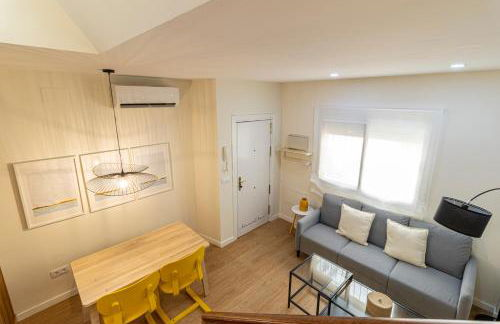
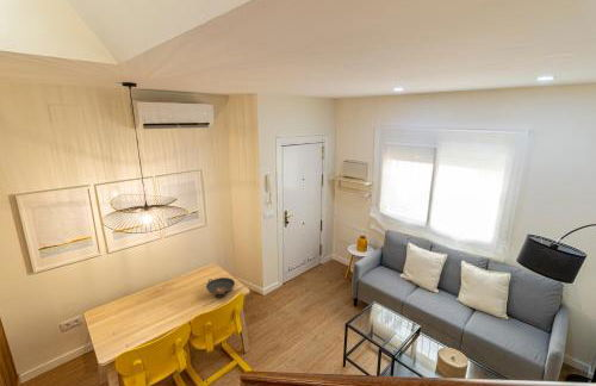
+ decorative bowl (221, 288)
